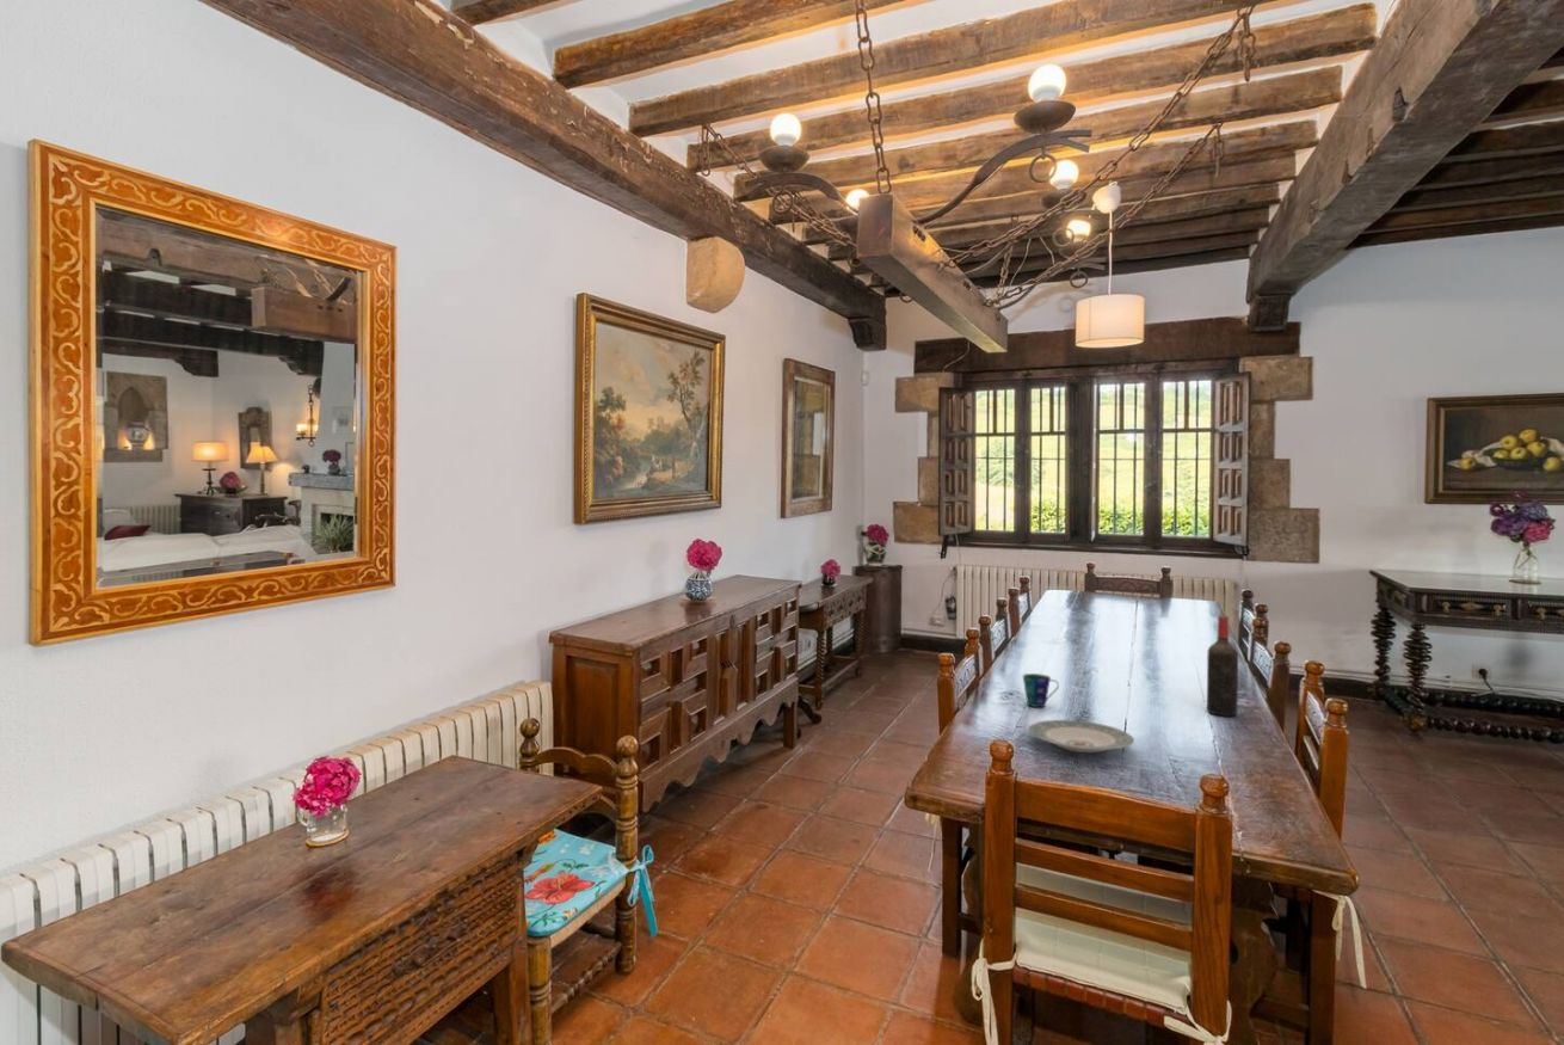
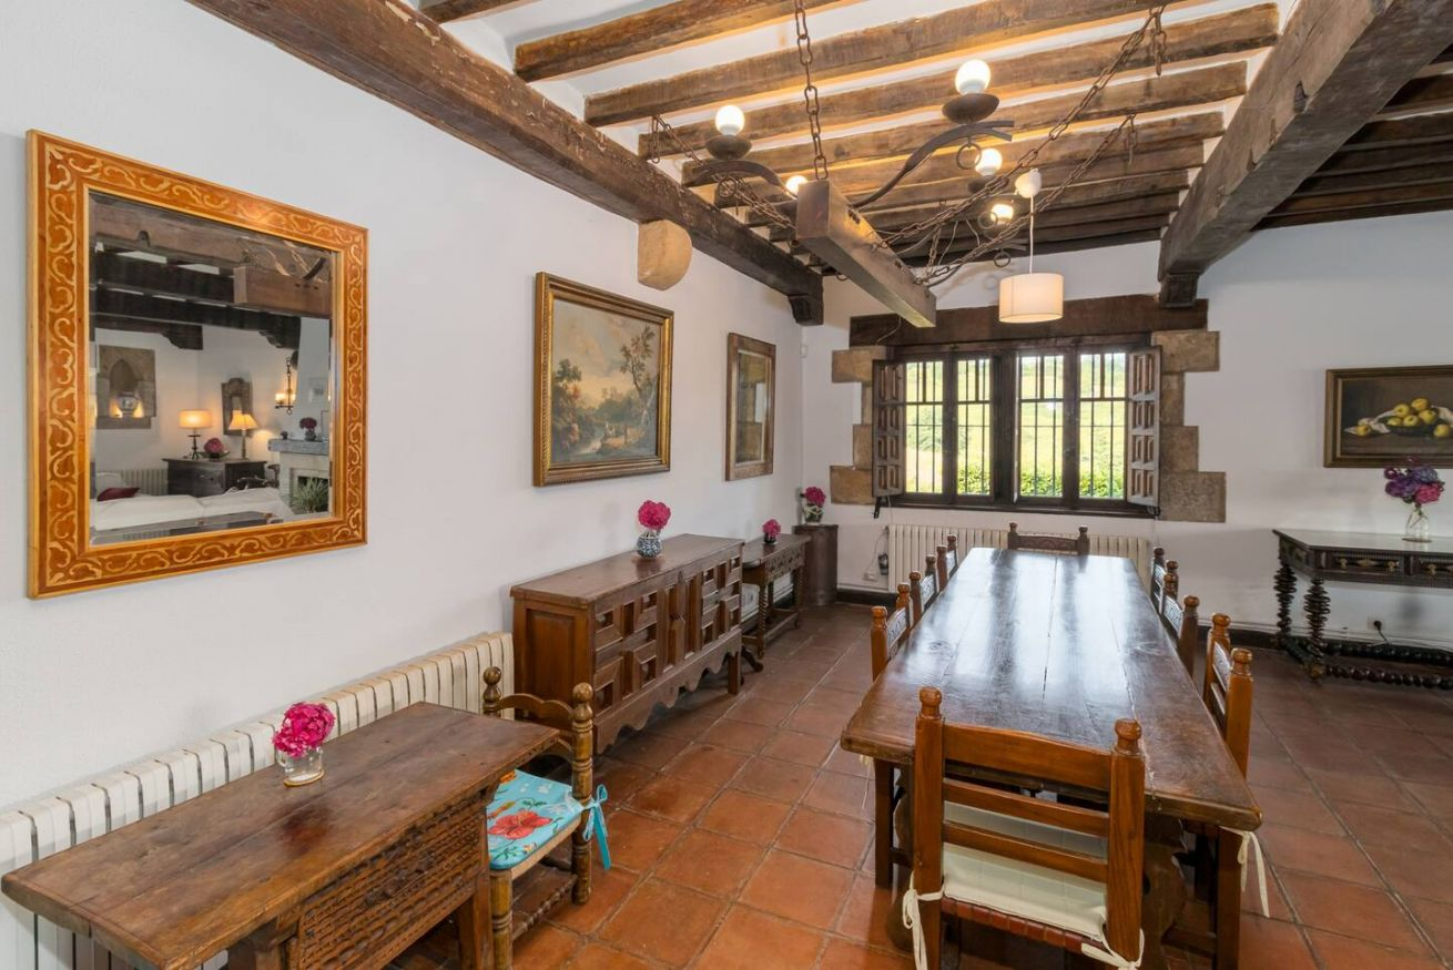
- wine bottle (1223, 664)
- cup (1040, 690)
- plate (1079, 739)
